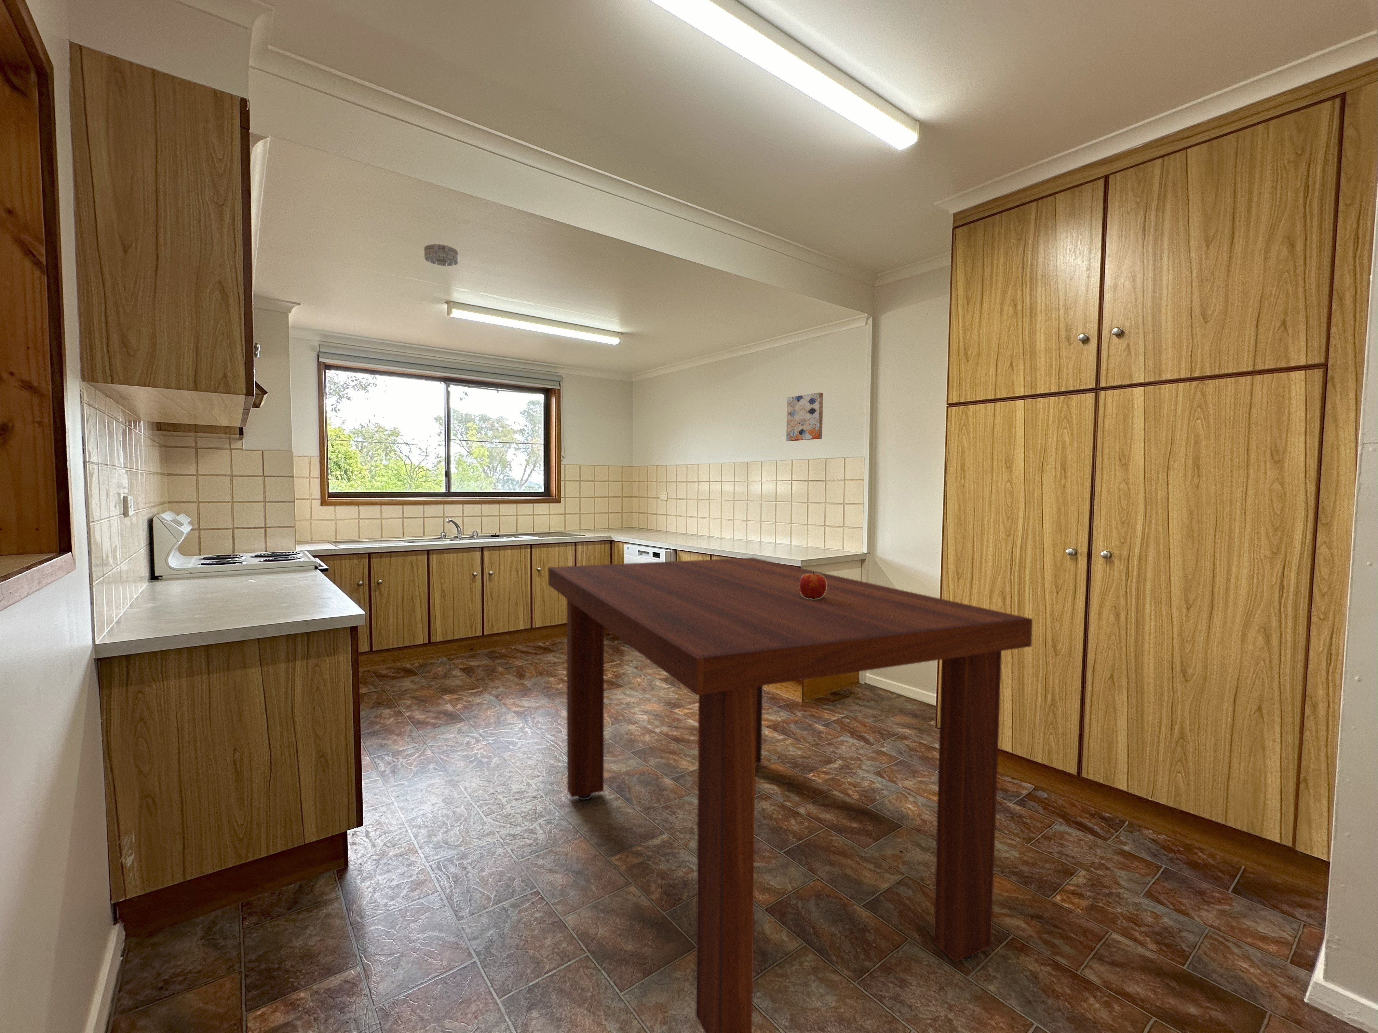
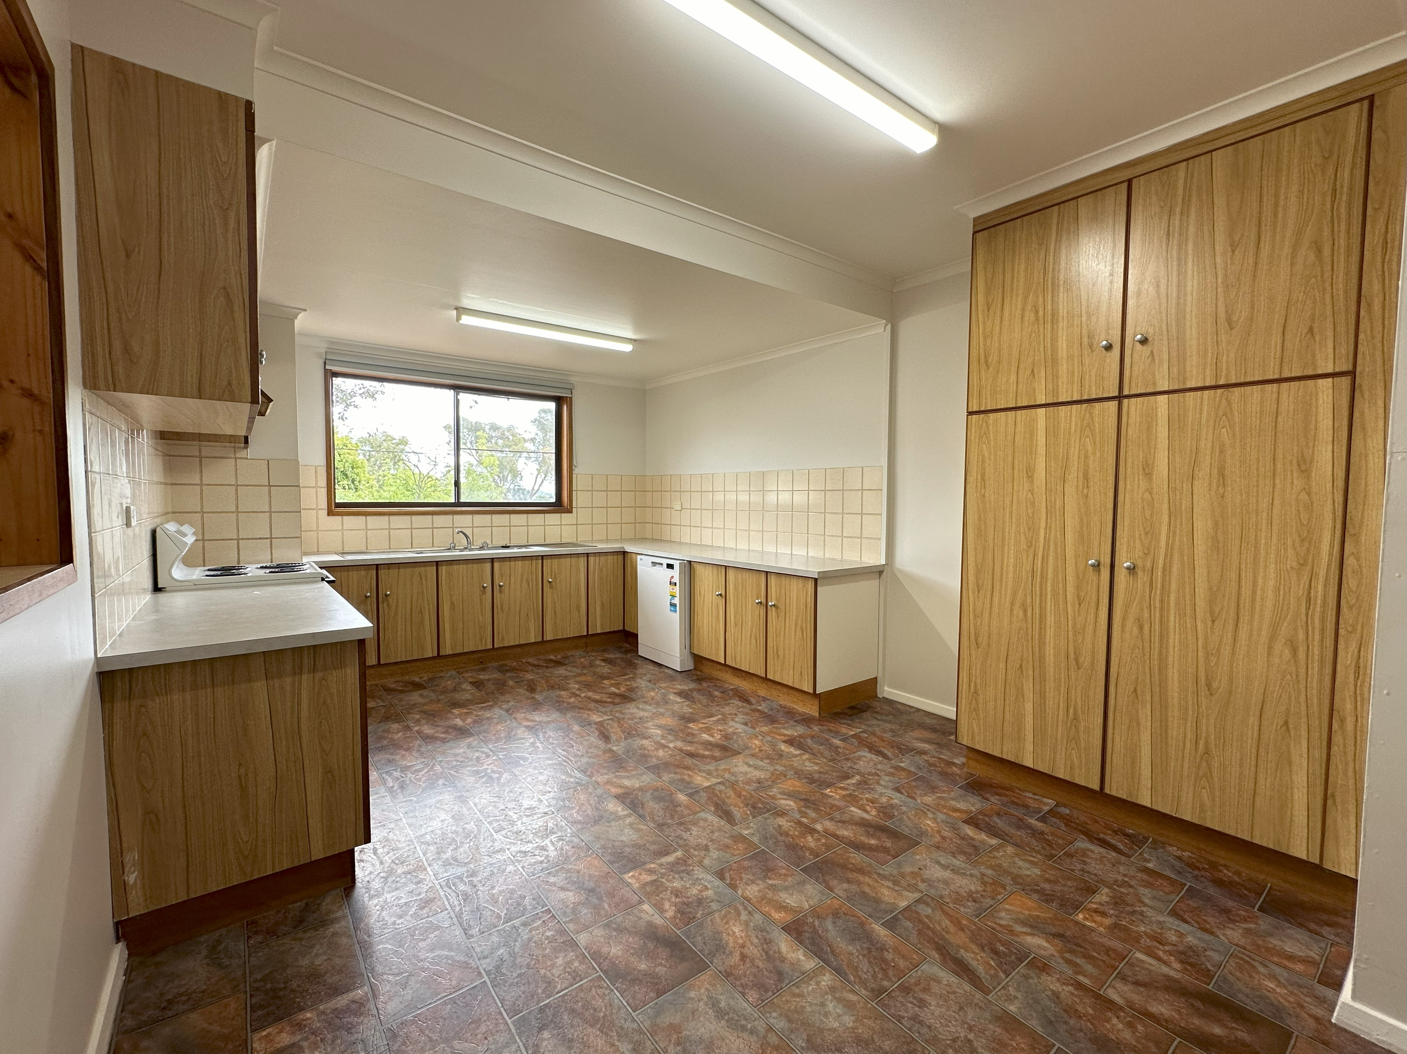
- wall art (804, 418)
- fruit (813, 584)
- smoke detector (442, 255)
- dining table (735, 724)
